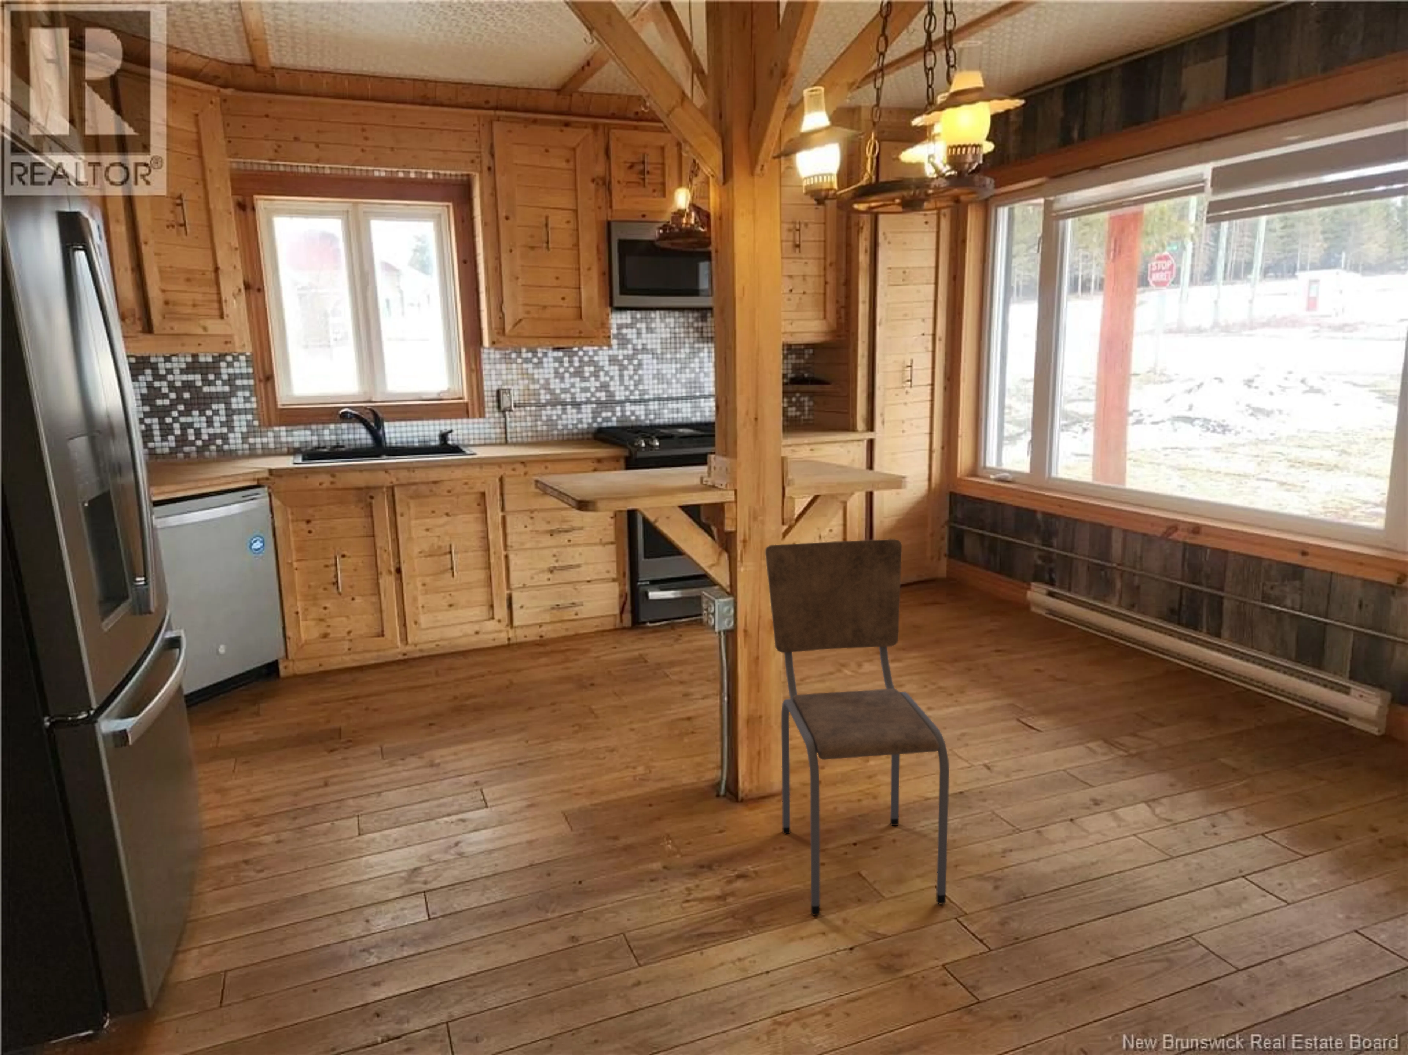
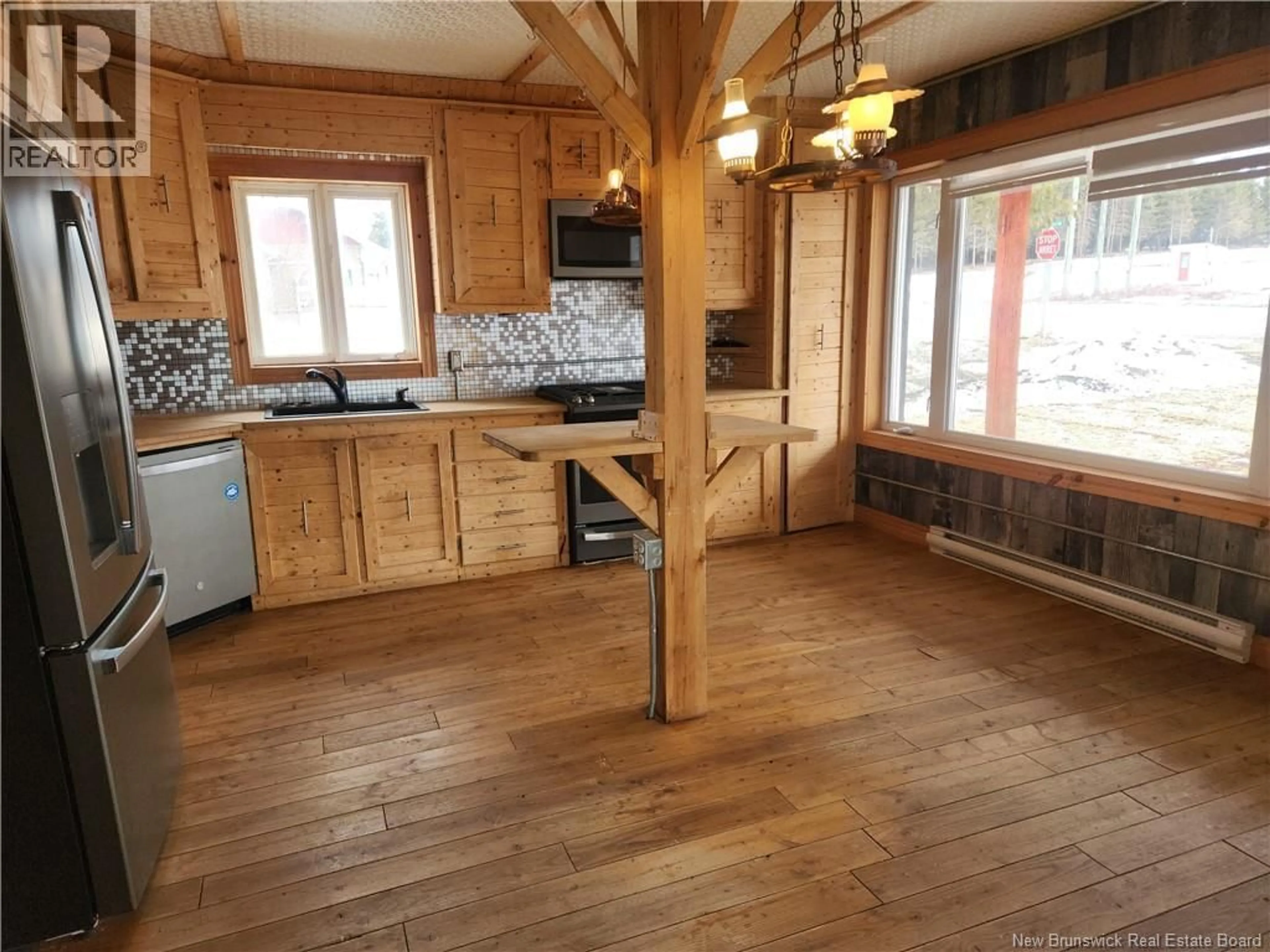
- dining chair (854, 713)
